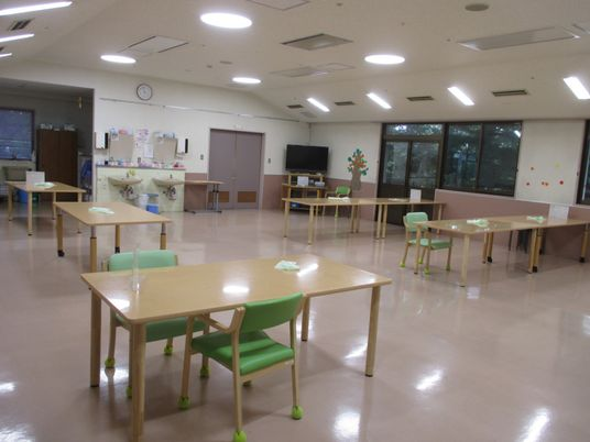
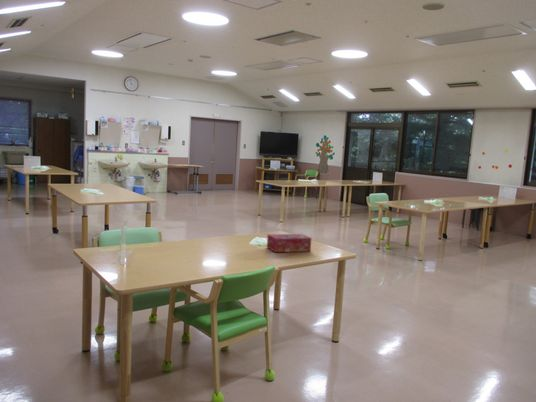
+ tissue box (288, 242)
